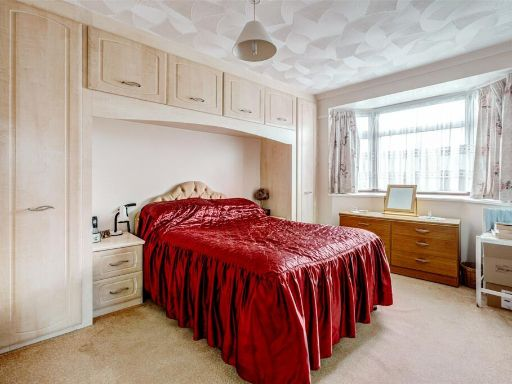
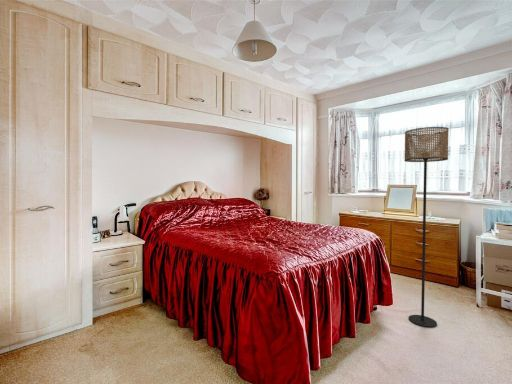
+ floor lamp (424, 226)
